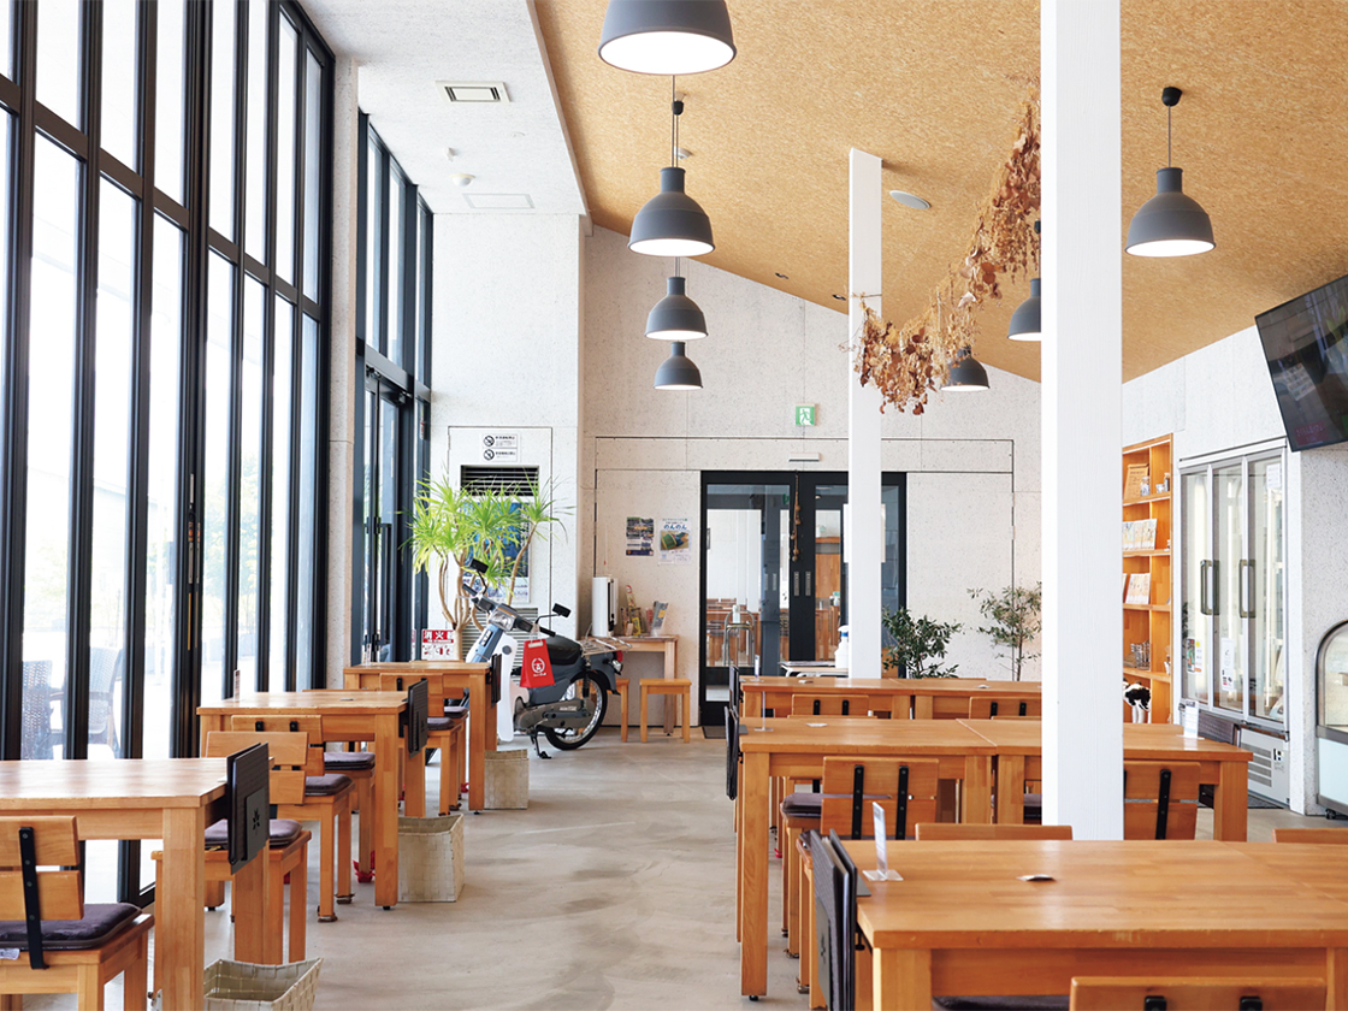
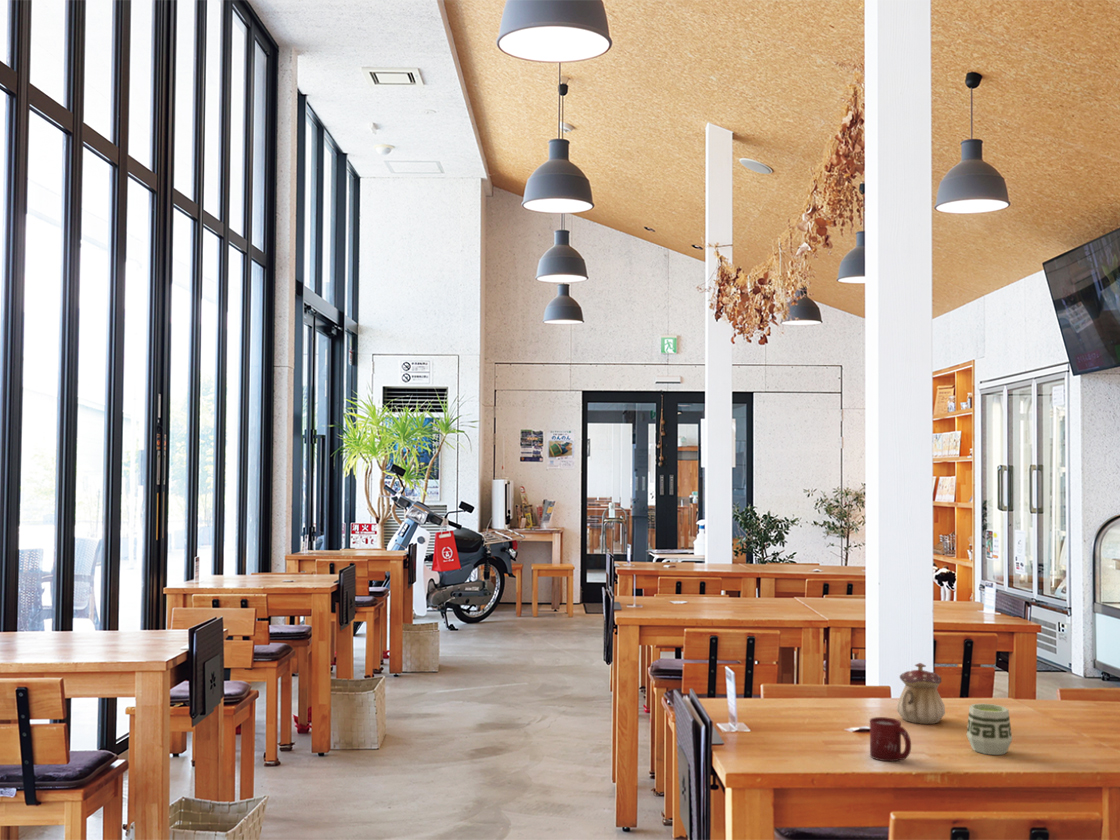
+ cup (891, 740)
+ teapot (919, 691)
+ cup (989, 729)
